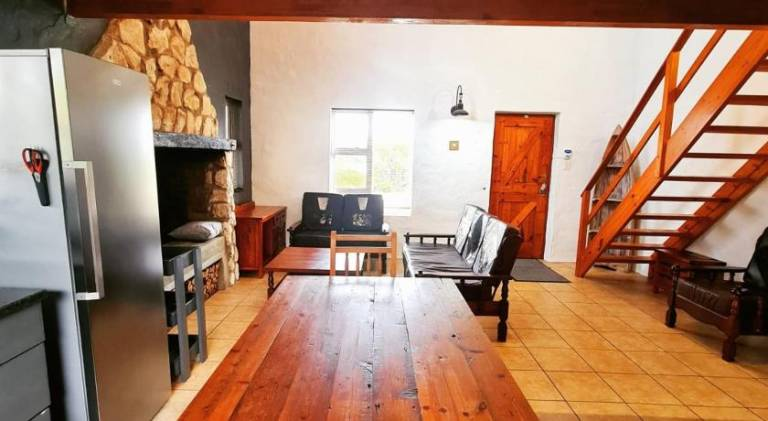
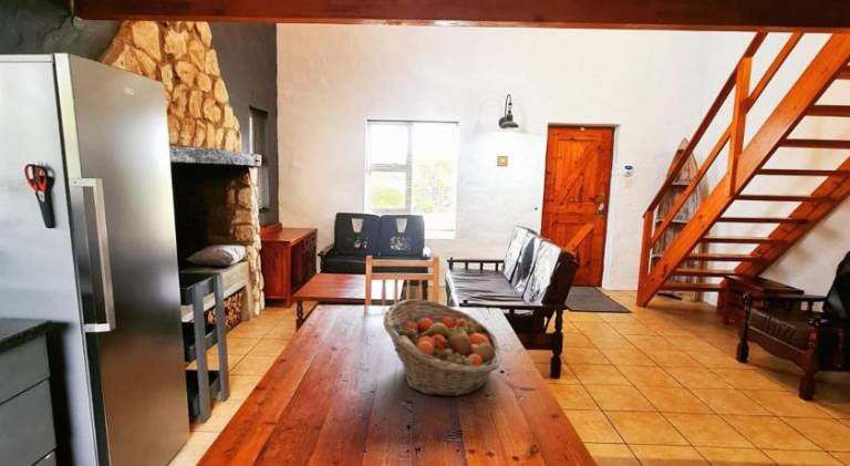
+ fruit basket (443, 341)
